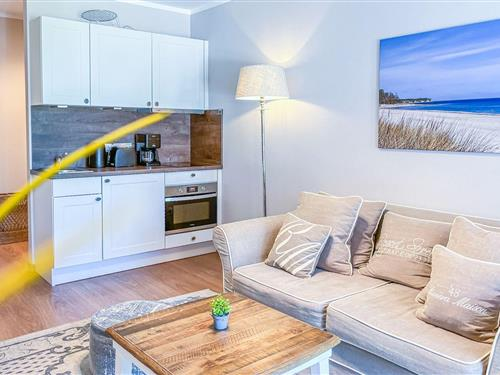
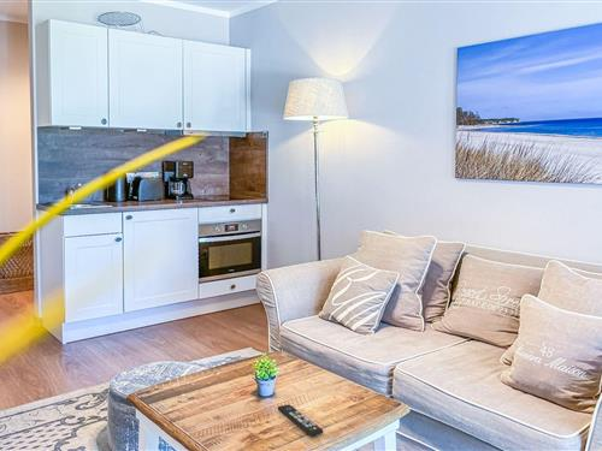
+ remote control (299, 419)
